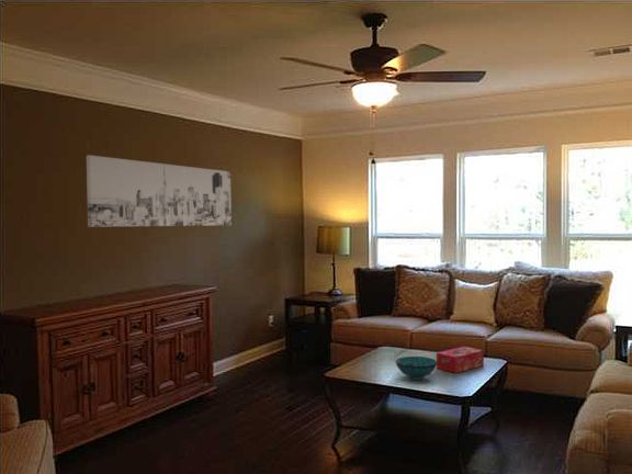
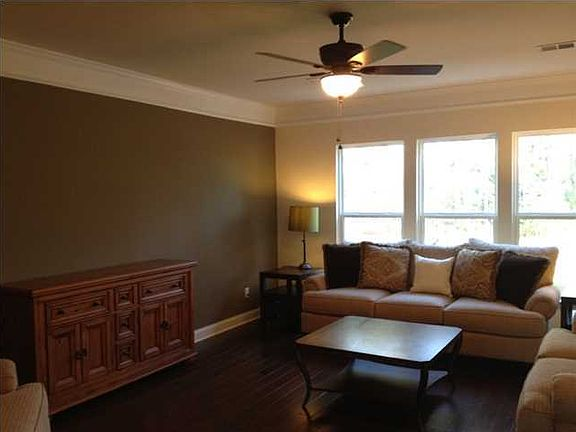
- decorative bowl (416, 369)
- tissue box (460, 359)
- wall art (169, 195)
